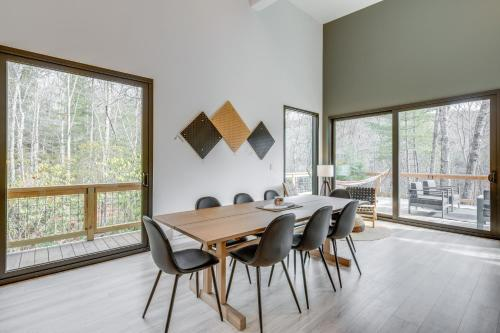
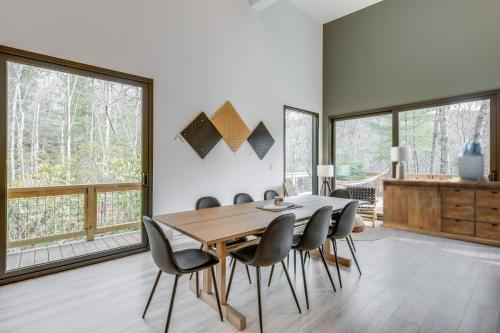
+ sideboard (442, 207)
+ sculpture bust (469, 161)
+ lamp (400, 162)
